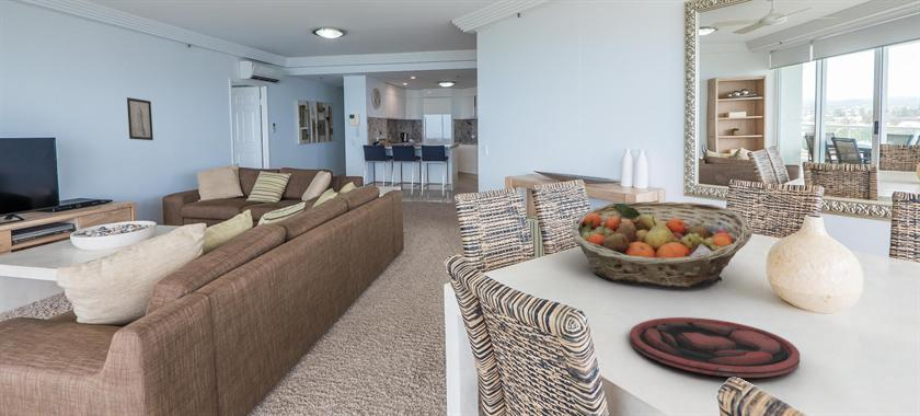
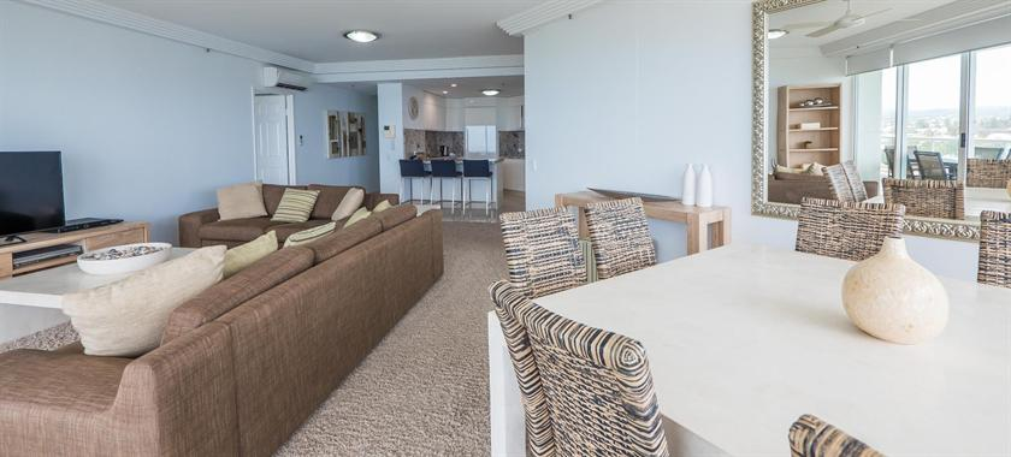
- plate (709, 342)
- fruit basket (655, 240)
- wall art (140, 119)
